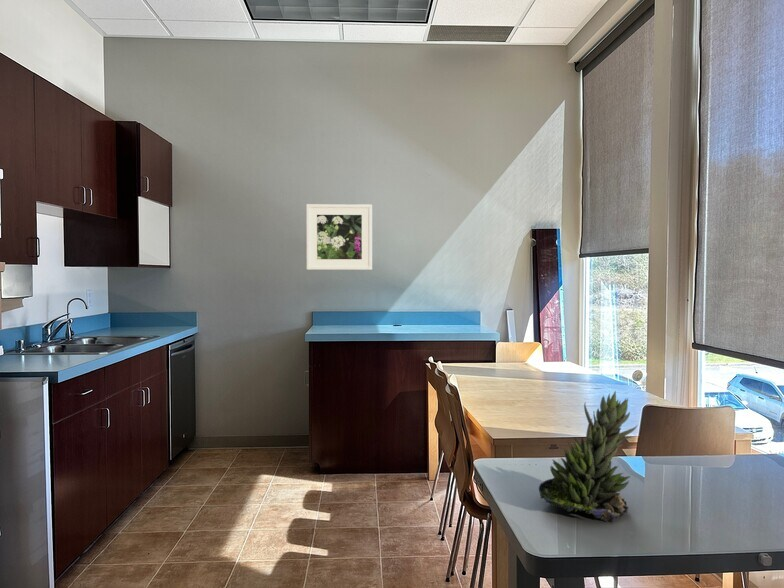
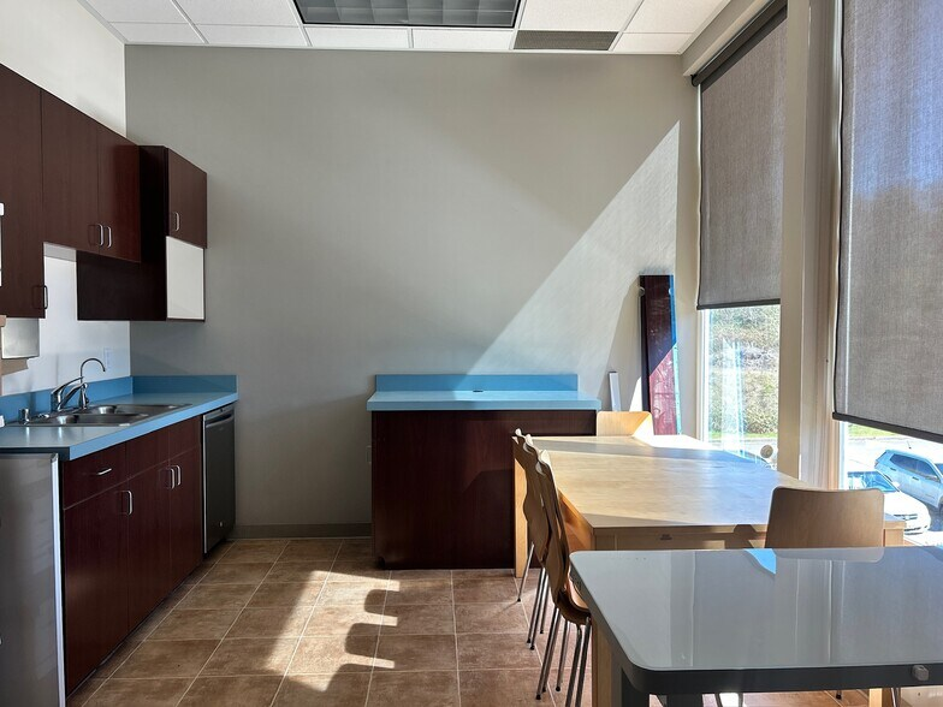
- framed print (339, 237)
- succulent plant (593, 449)
